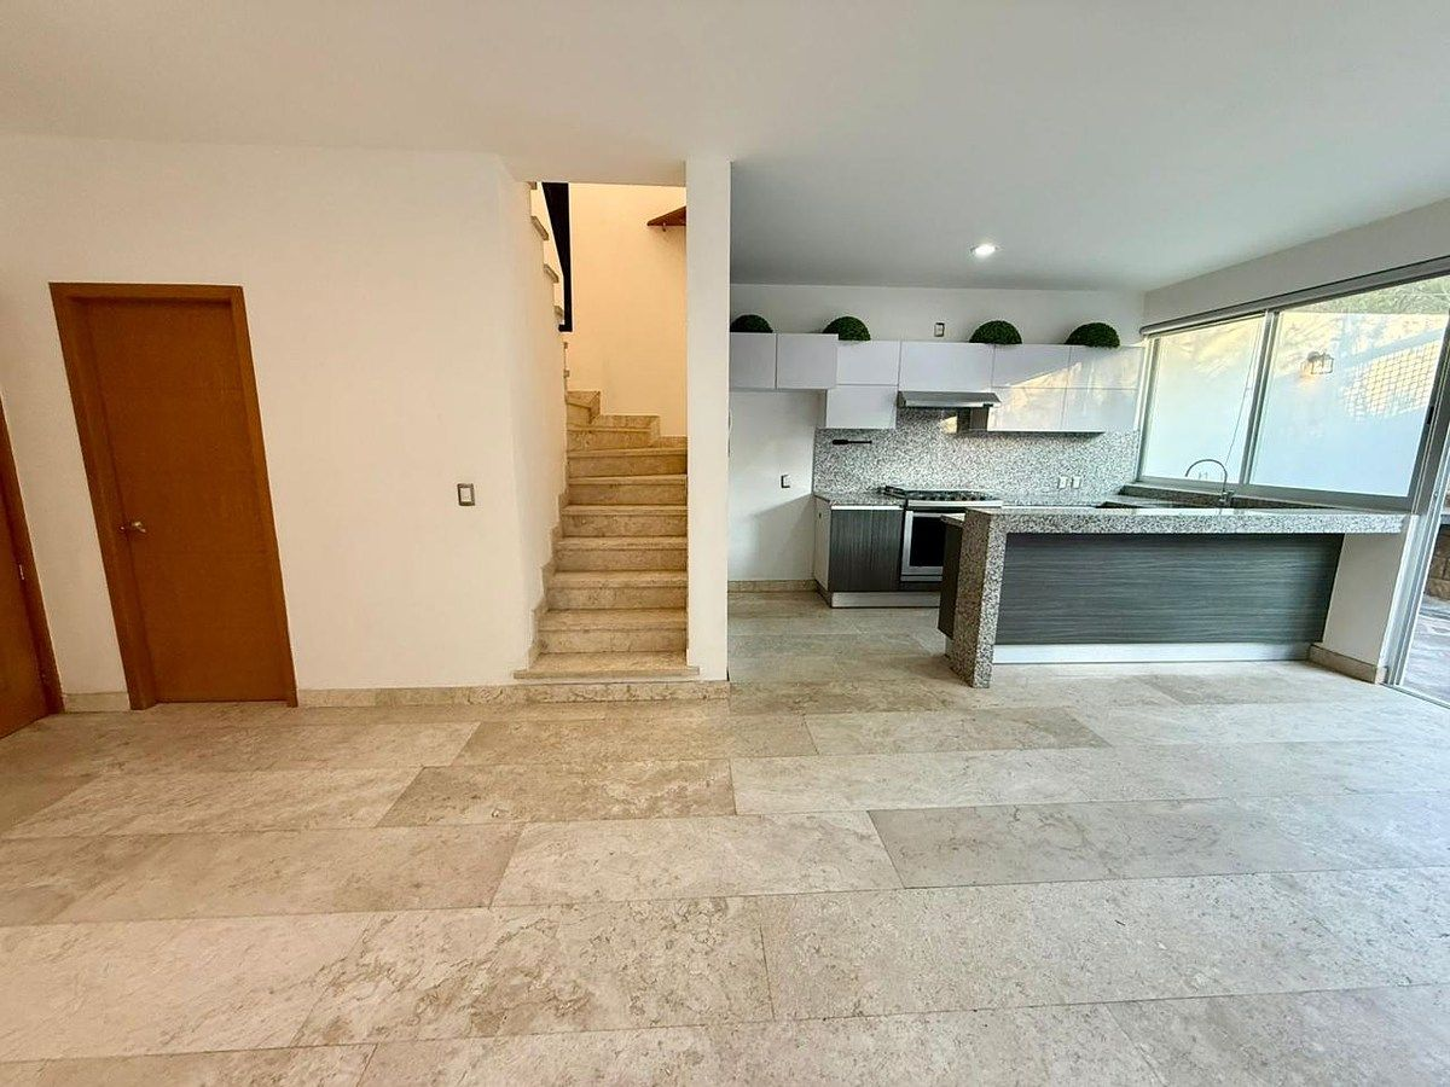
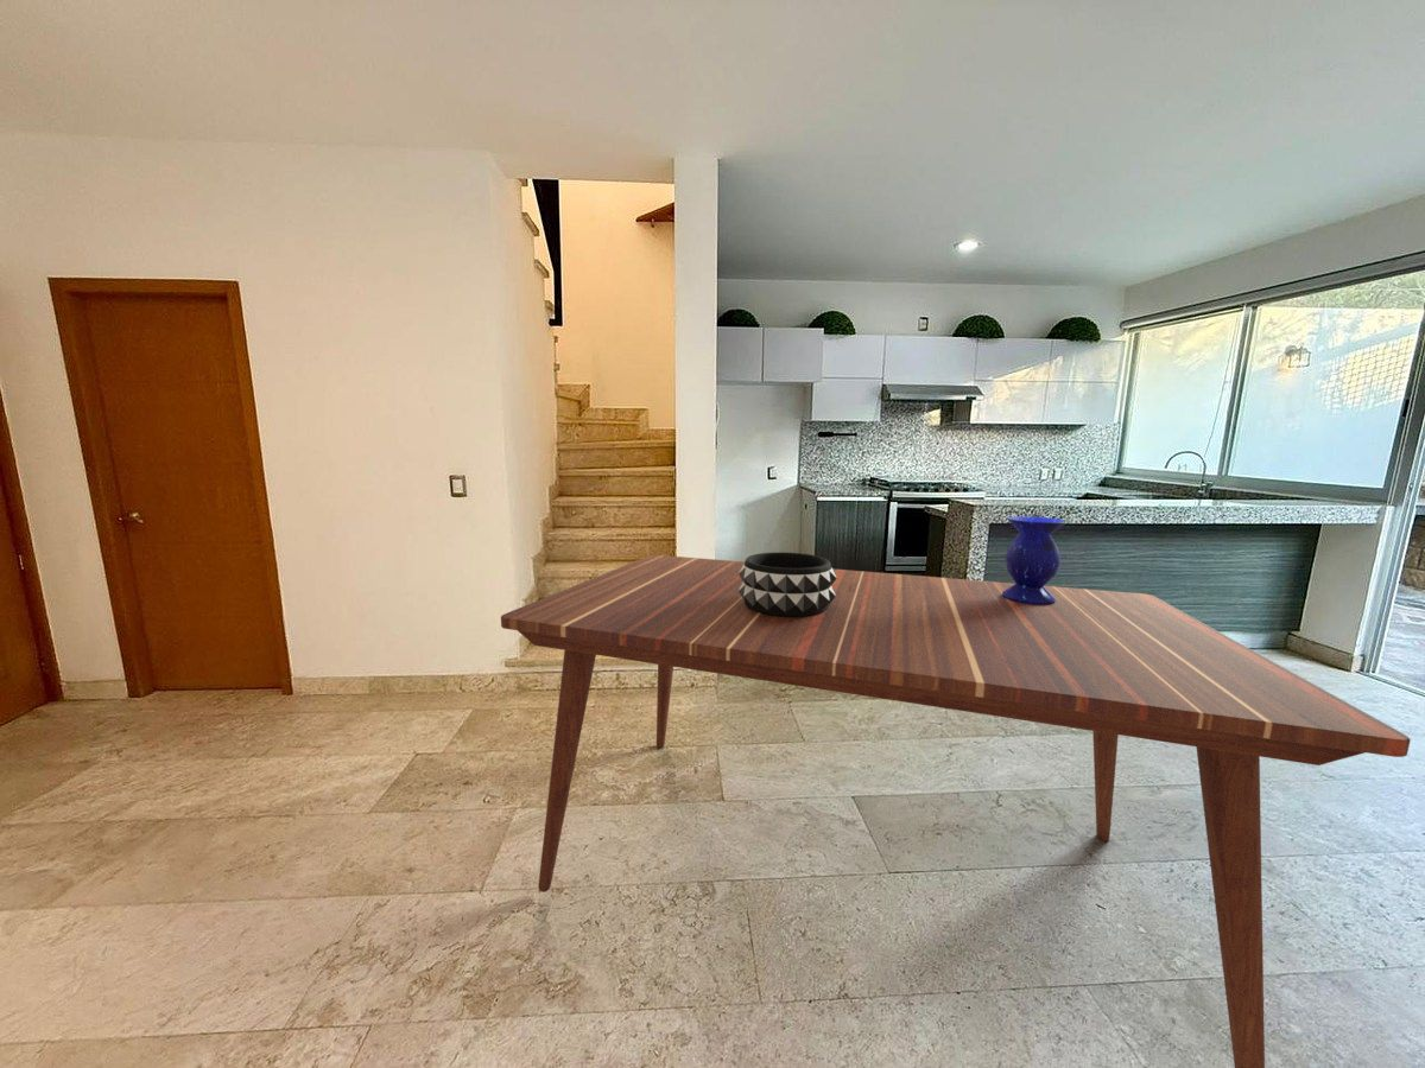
+ vase (1032, 558)
+ dining table (857, 694)
+ decorative bowl (786, 581)
